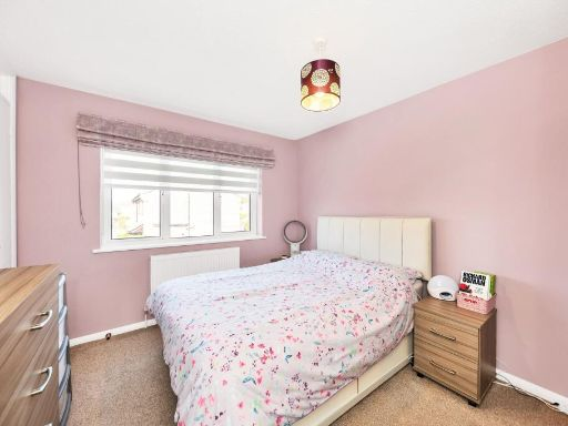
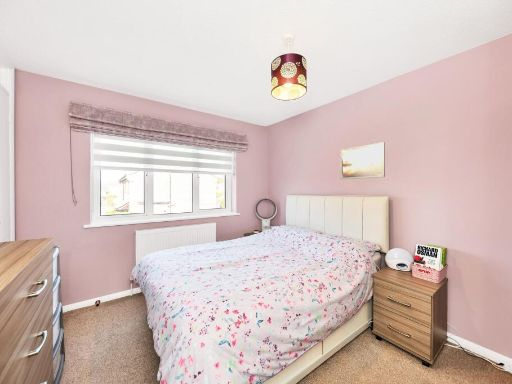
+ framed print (360, 162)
